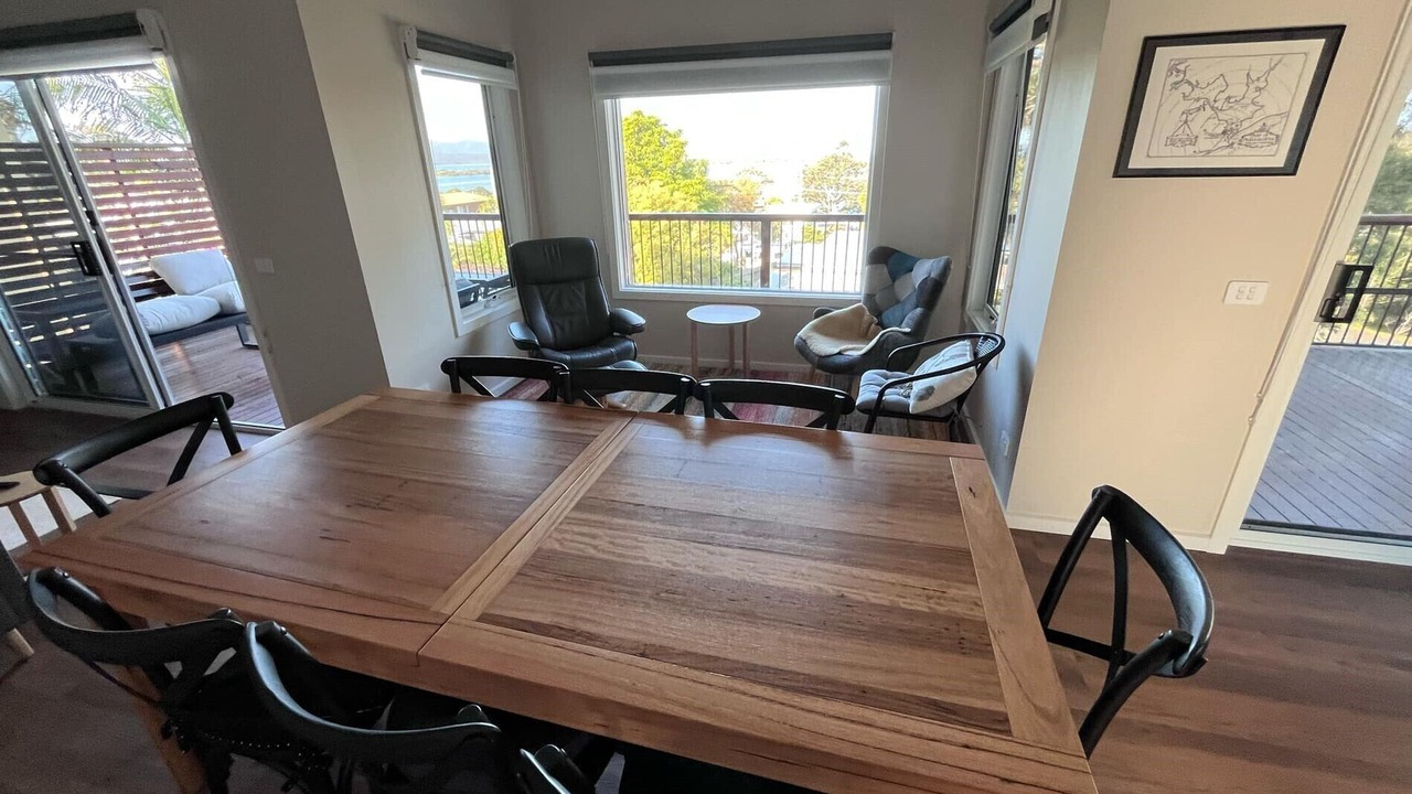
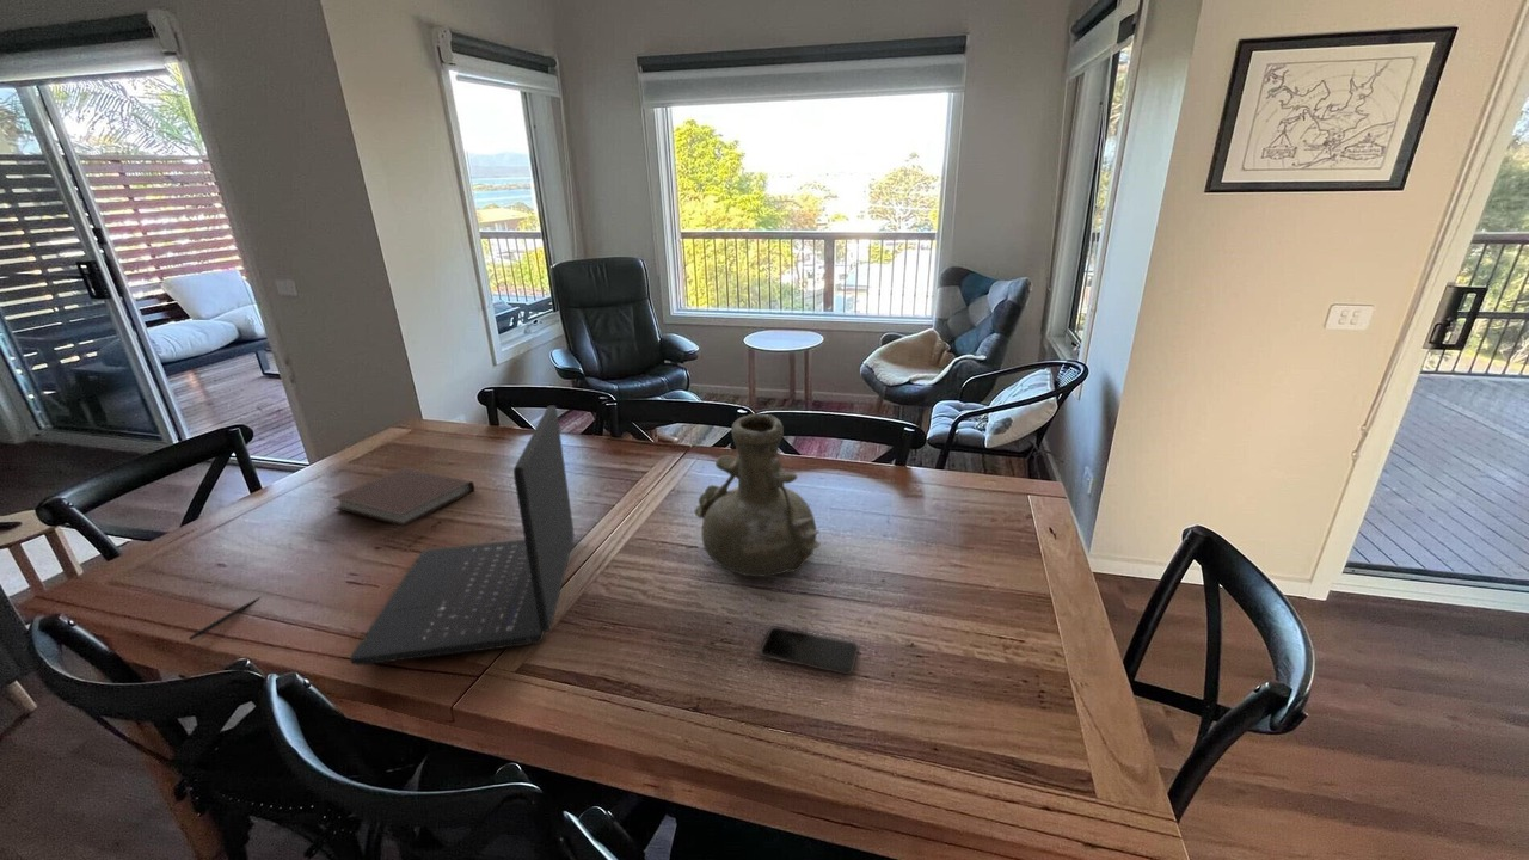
+ smartphone (809, 649)
+ vase (757, 489)
+ notebook (405, 493)
+ laptop (469, 545)
+ pen (228, 615)
